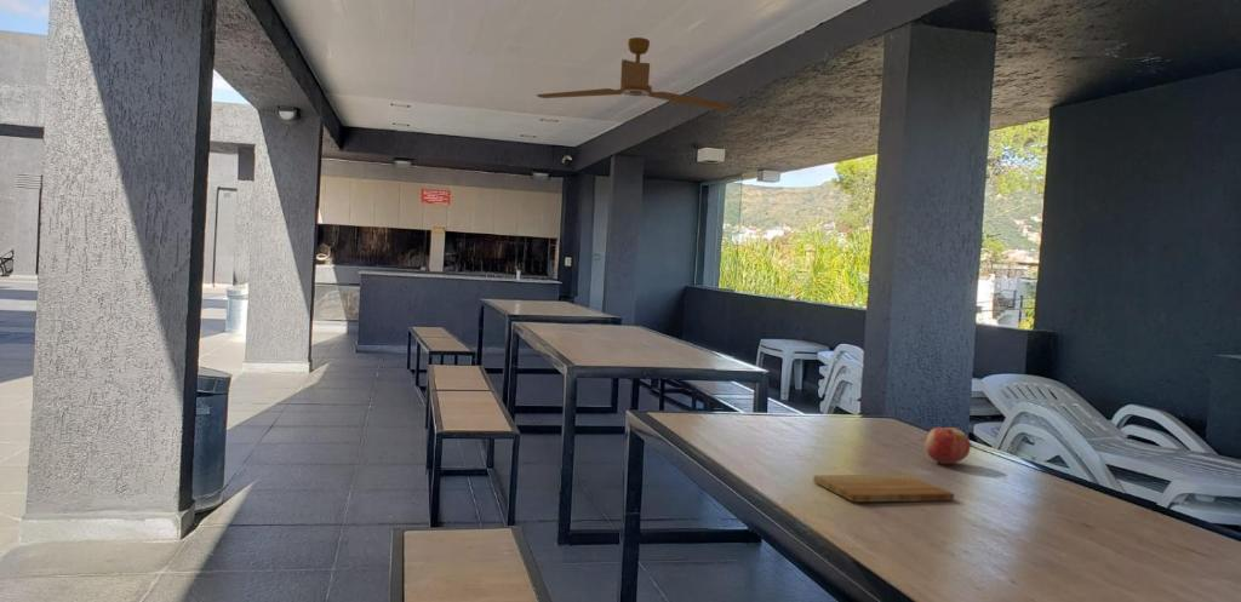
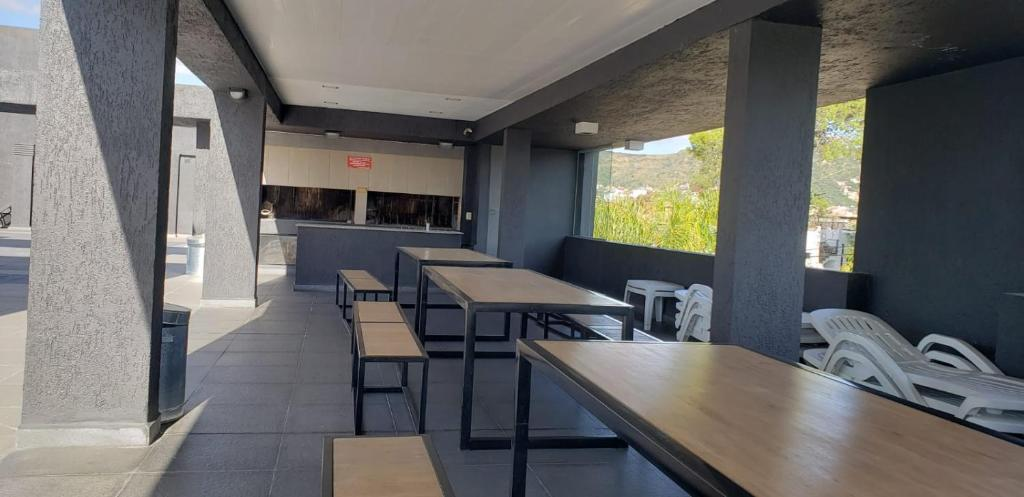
- ceiling fan (636, 61)
- fruit (947, 445)
- cutting board (881, 487)
